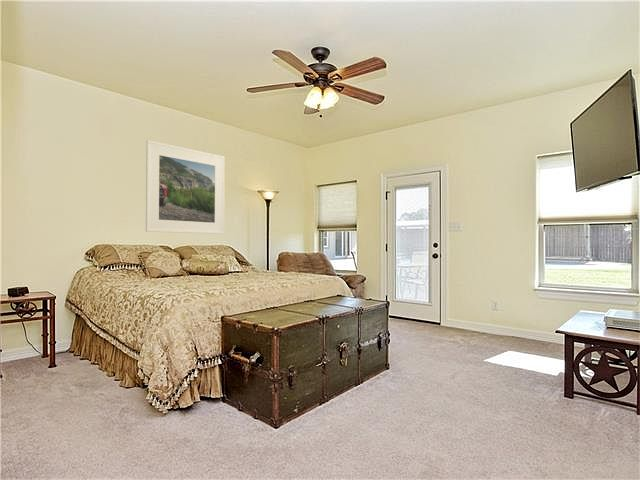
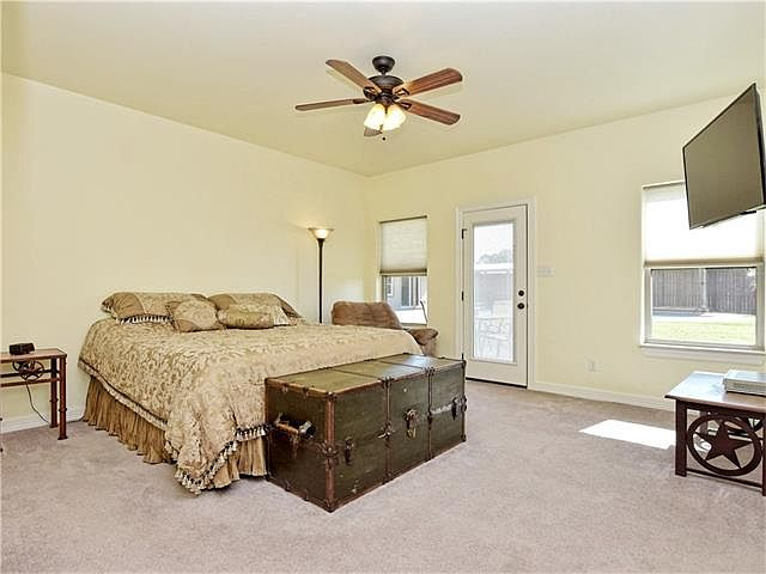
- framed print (188, 191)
